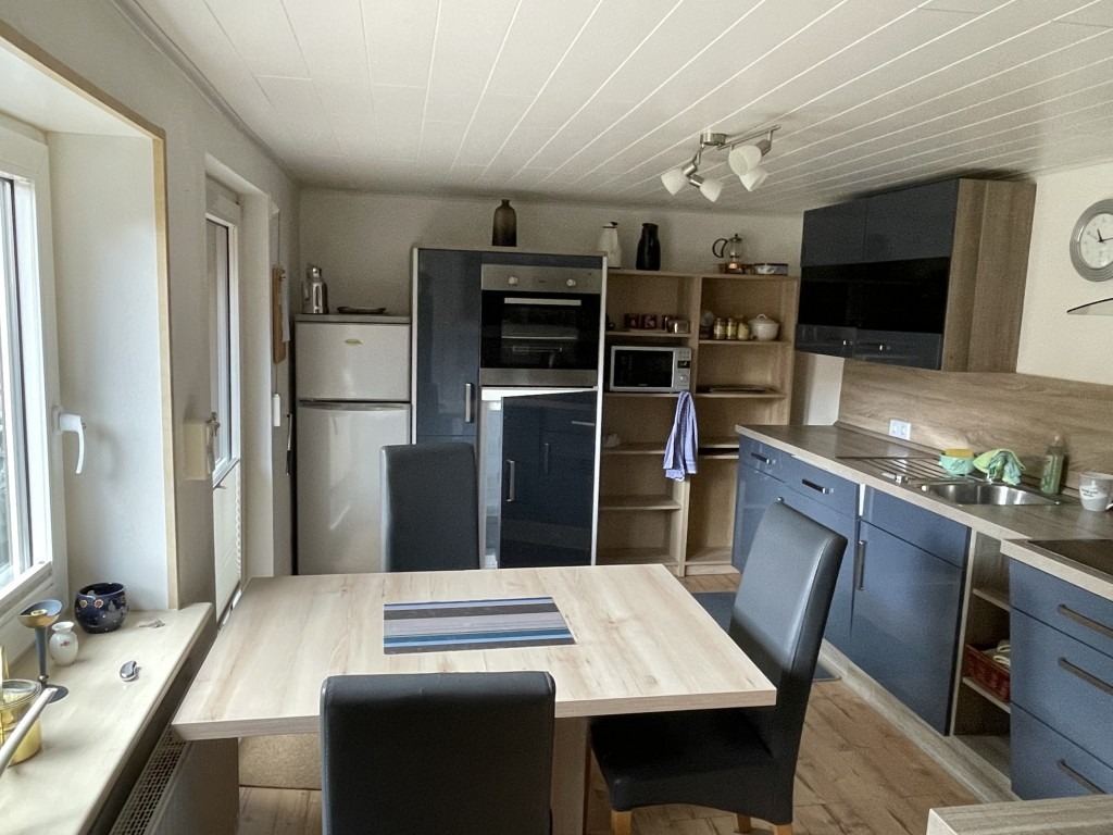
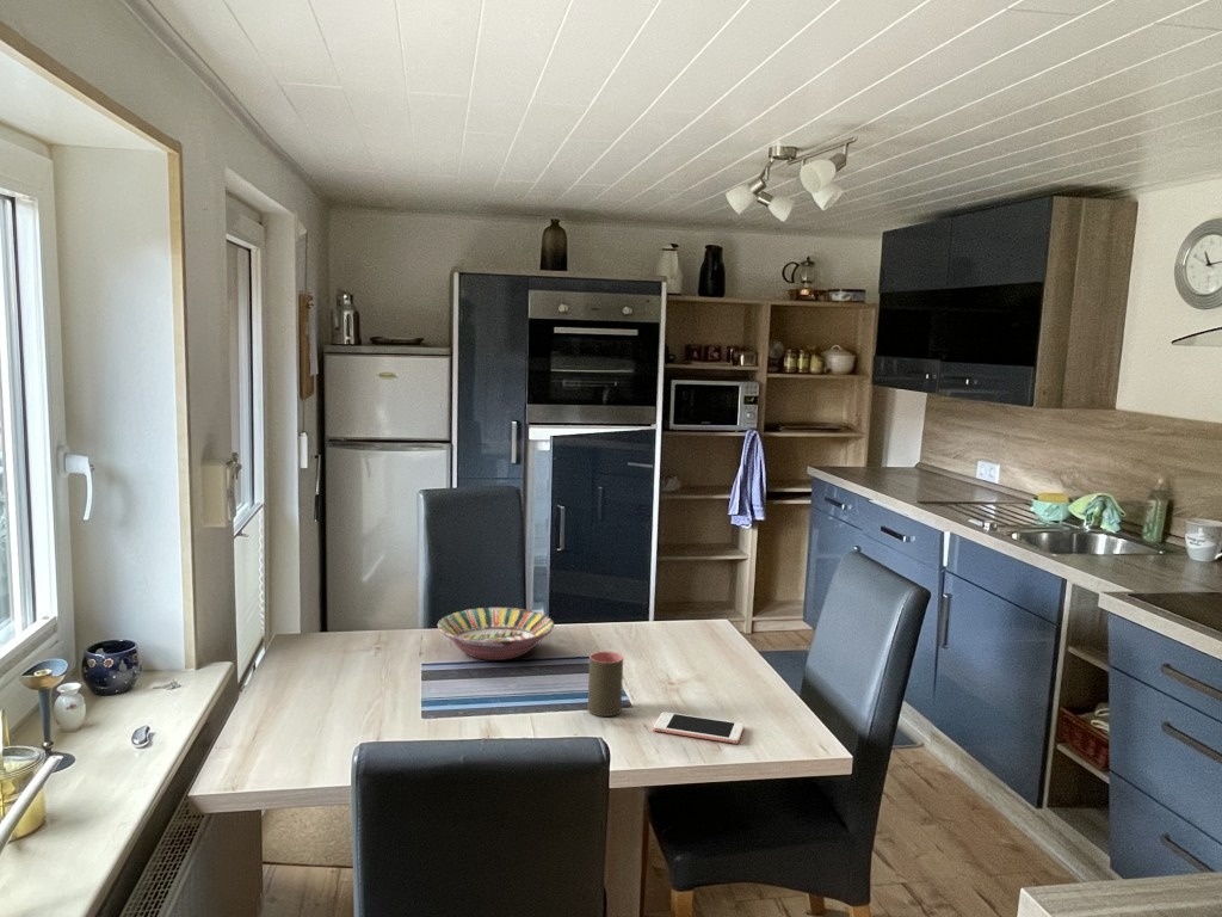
+ serving bowl (495, 636)
+ cell phone (698, 727)
+ cup (605, 683)
